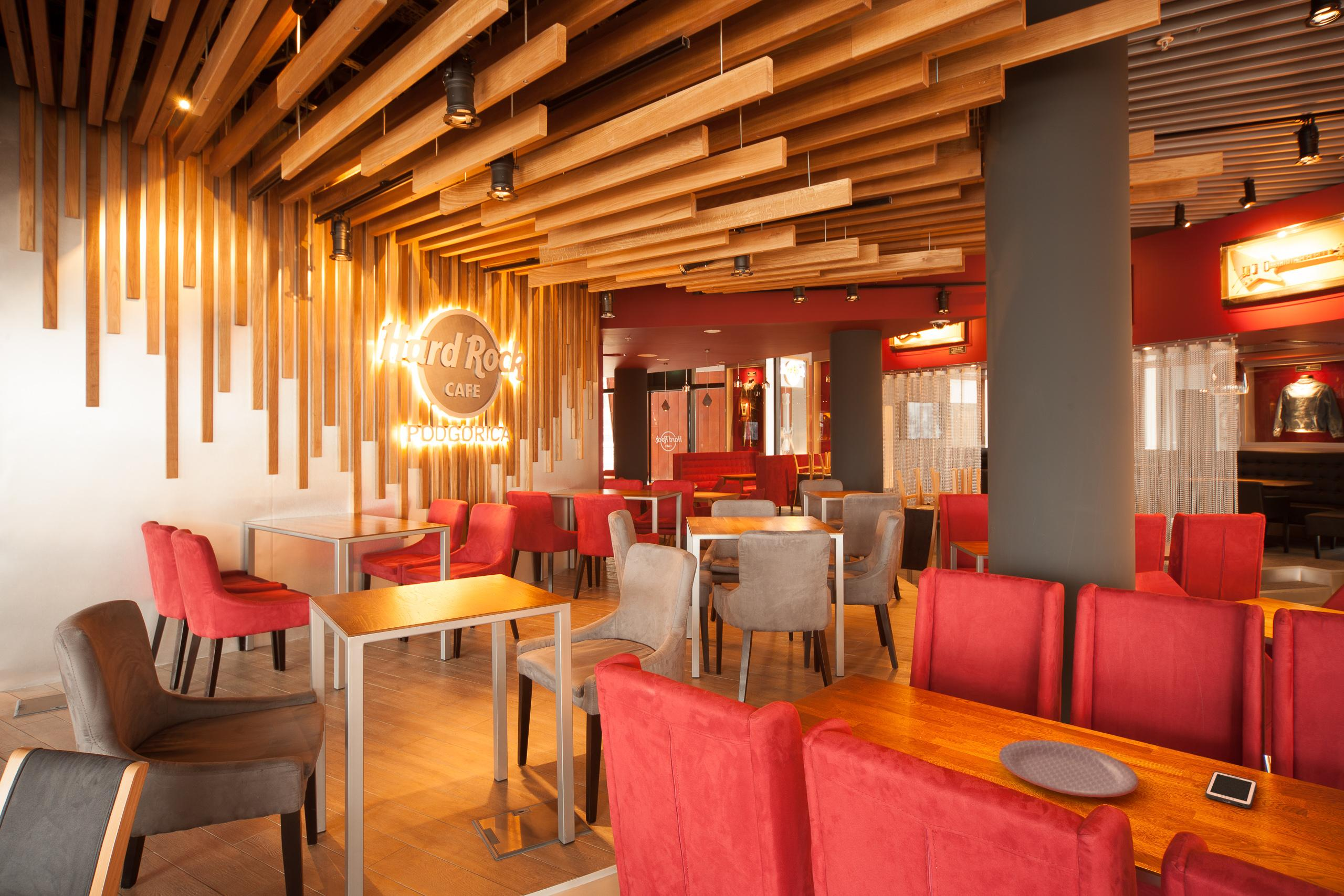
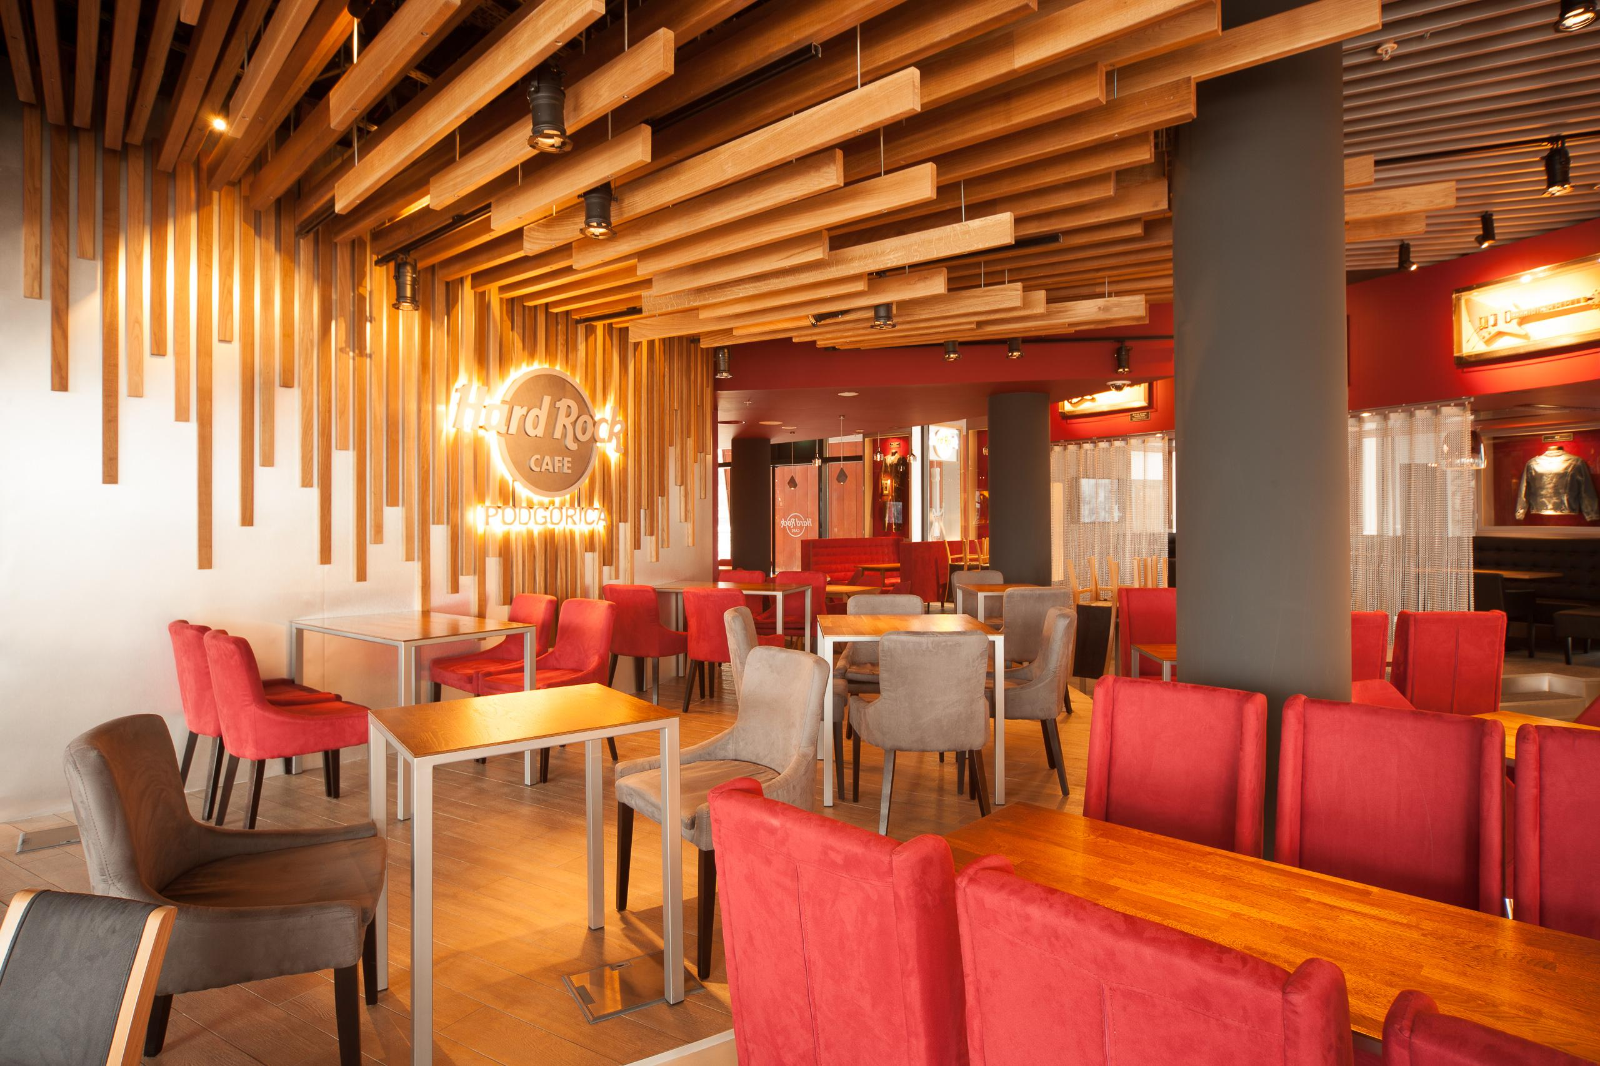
- cell phone (1231, 789)
- plate (1066, 770)
